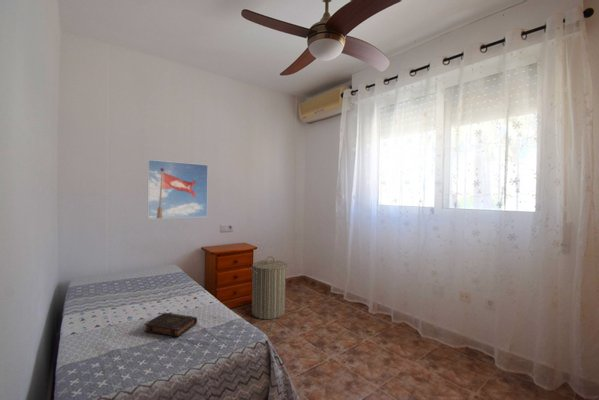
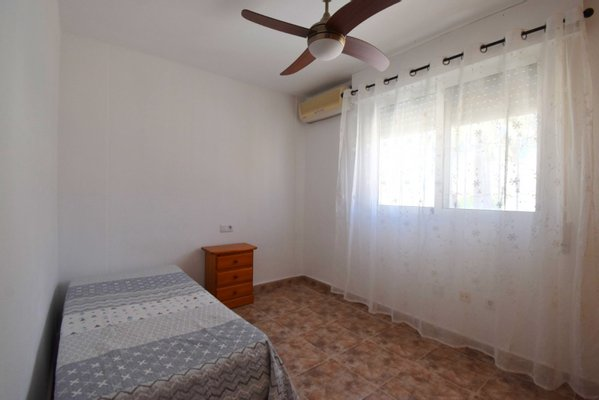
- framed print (179, 190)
- laundry hamper (268, 284)
- book (171, 323)
